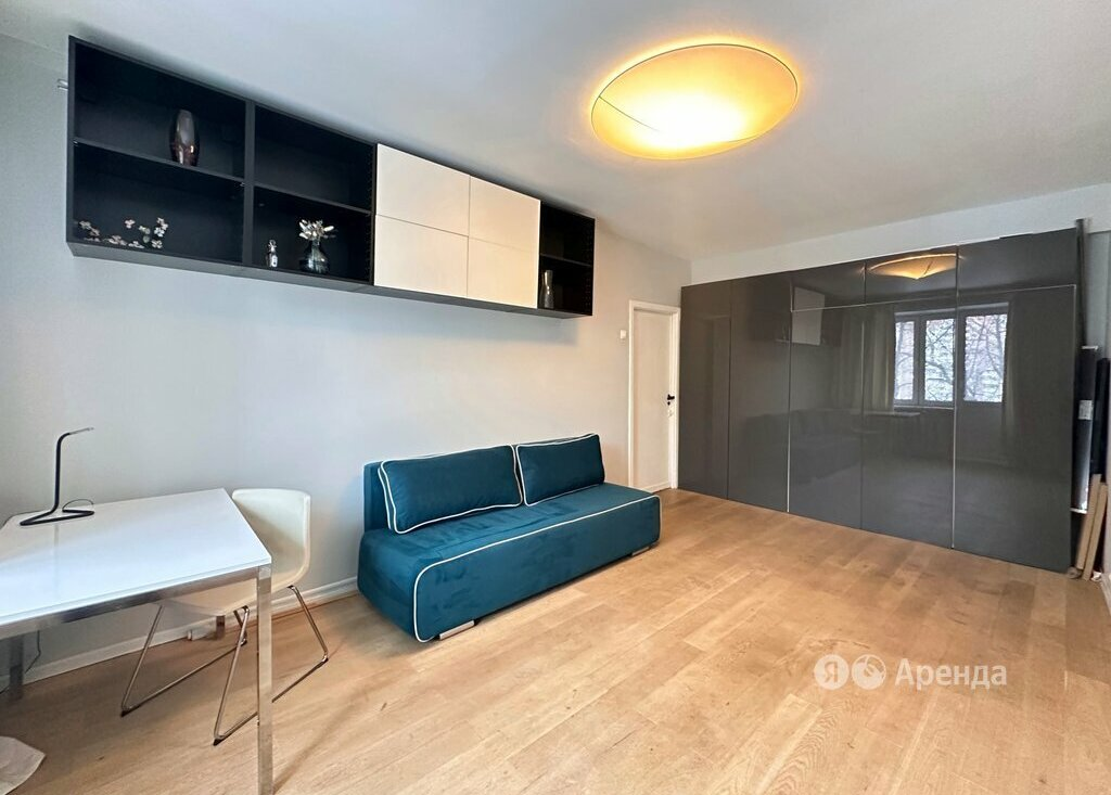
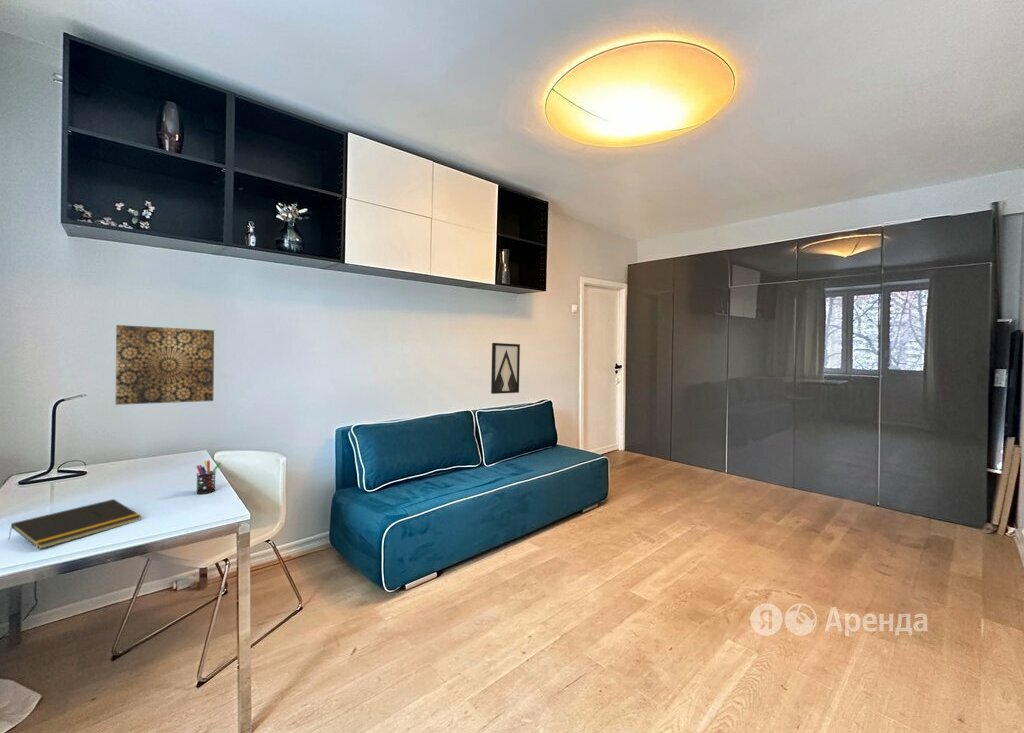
+ wall art (167, 365)
+ notepad (80, 521)
+ wall art (505, 368)
+ pen holder (208, 475)
